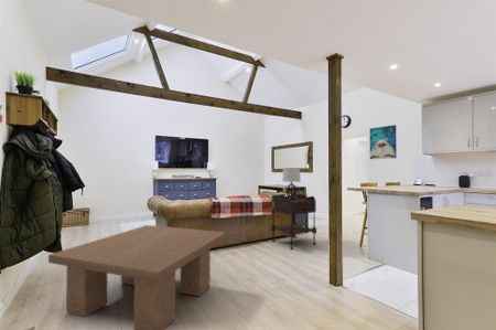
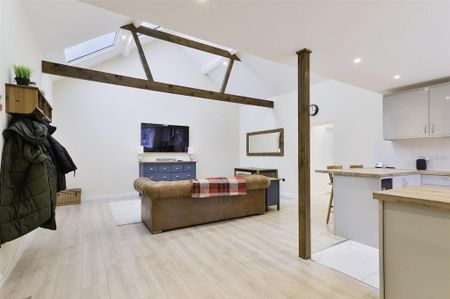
- wall art (382, 142)
- coffee table (150, 268)
- side table (294, 219)
- lamp (291, 183)
